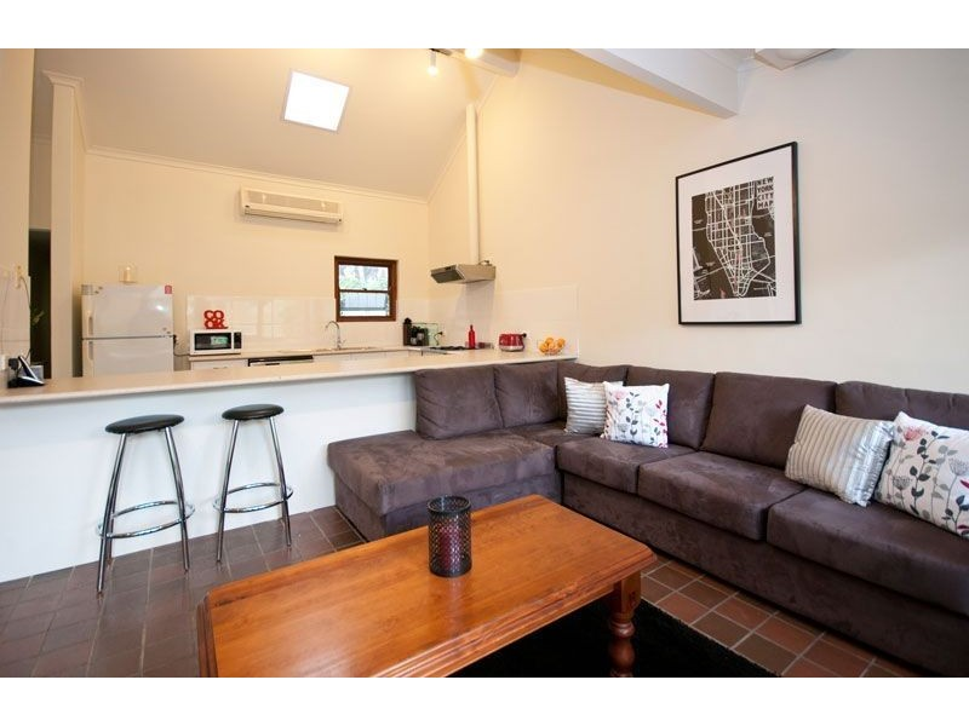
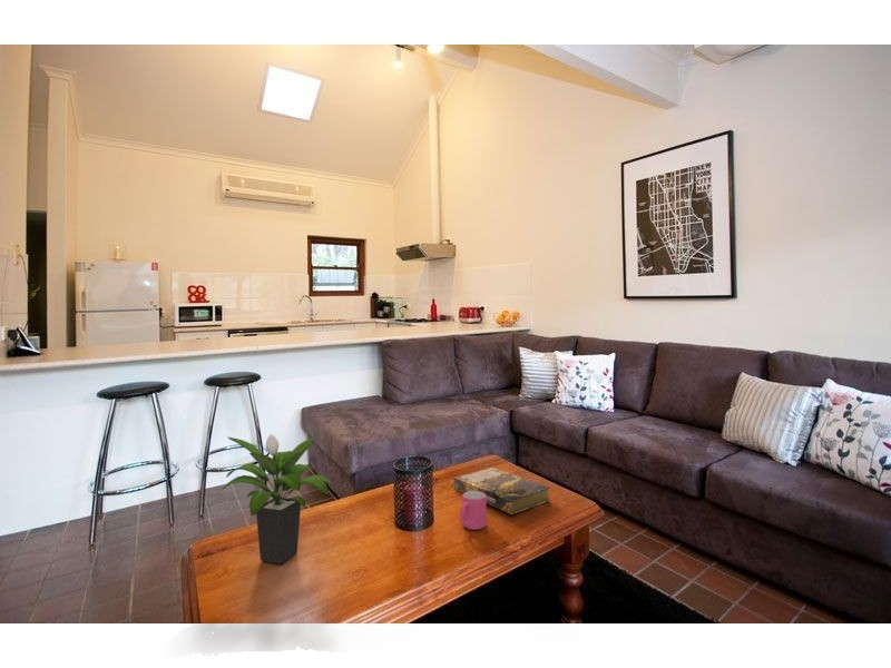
+ potted plant (280, 494)
+ mug (471, 511)
+ book (500, 488)
